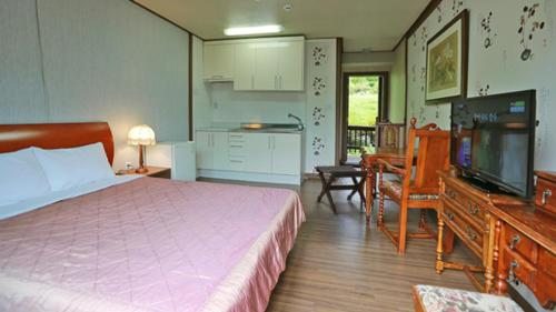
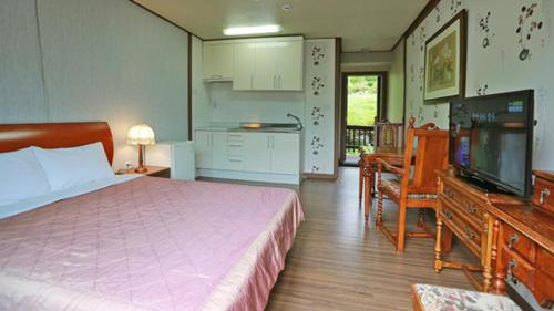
- footstool (341, 187)
